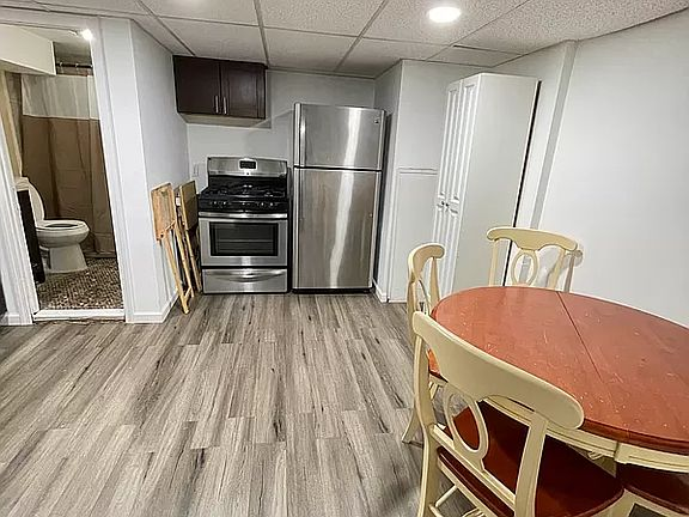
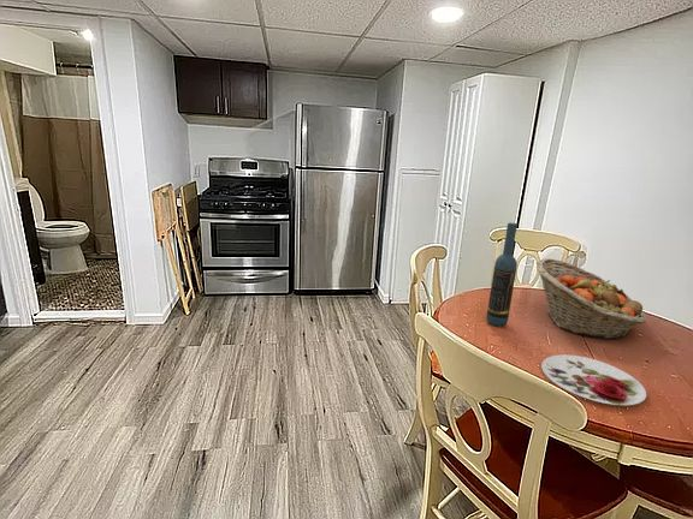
+ wine bottle (504, 275)
+ plate (591, 376)
+ fruit basket (585, 296)
